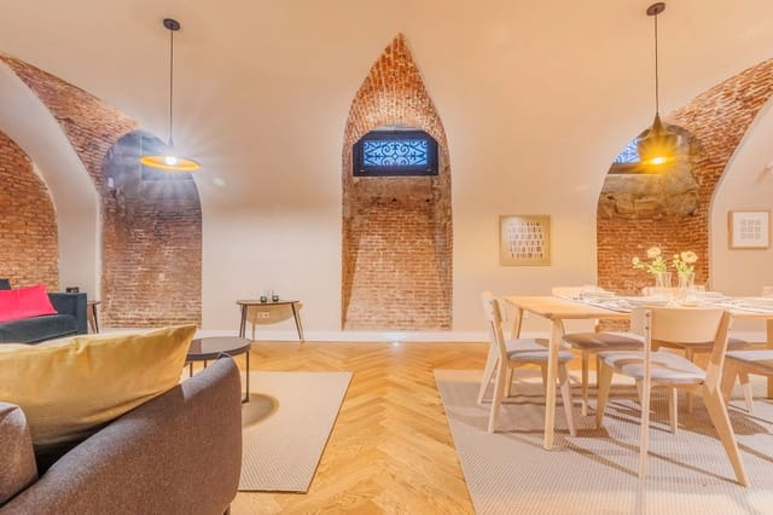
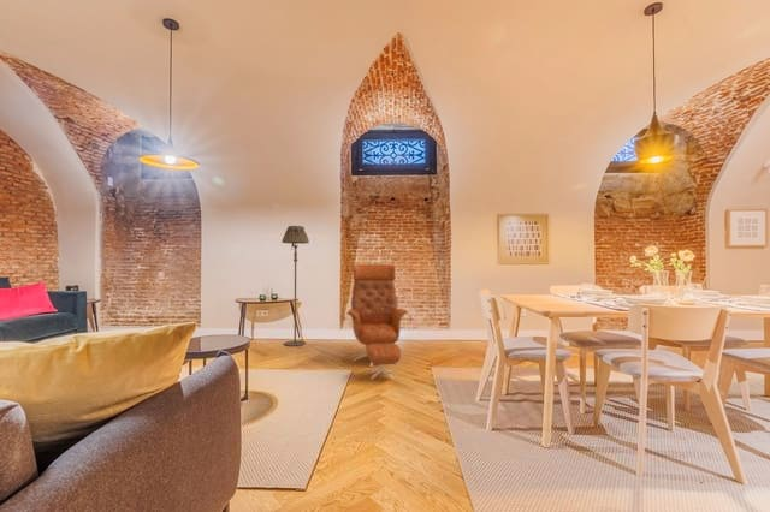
+ lounge chair (378, 314)
+ floor lamp (295, 285)
